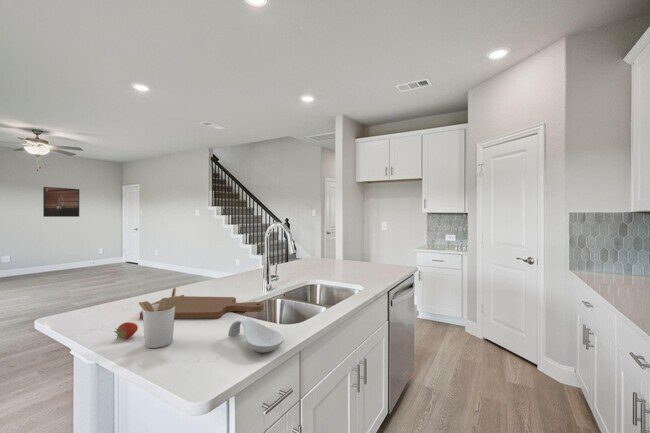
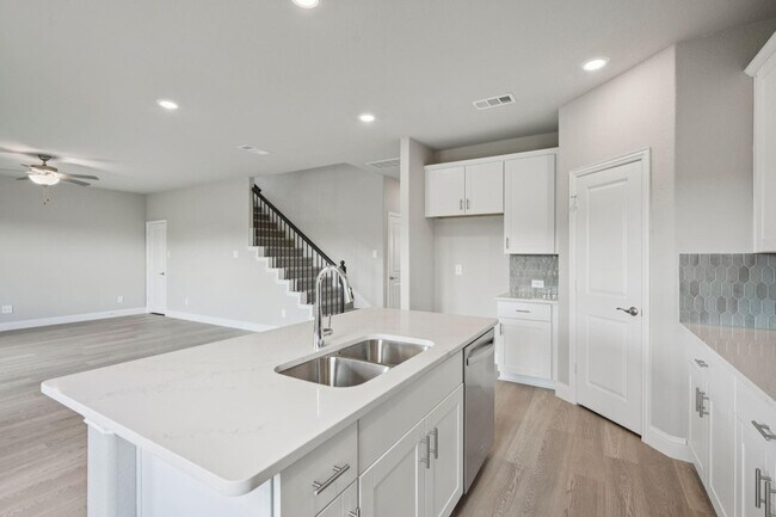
- utensil holder (163, 317)
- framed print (62, 202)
- fruit (126, 330)
- spoon rest (253, 333)
- cutting board (198, 306)
